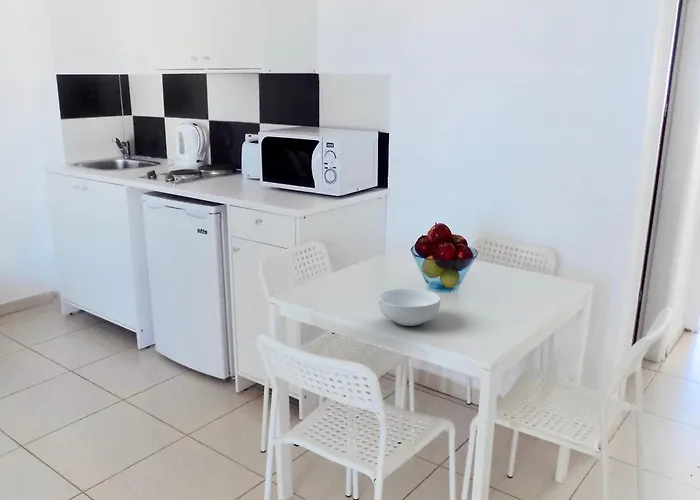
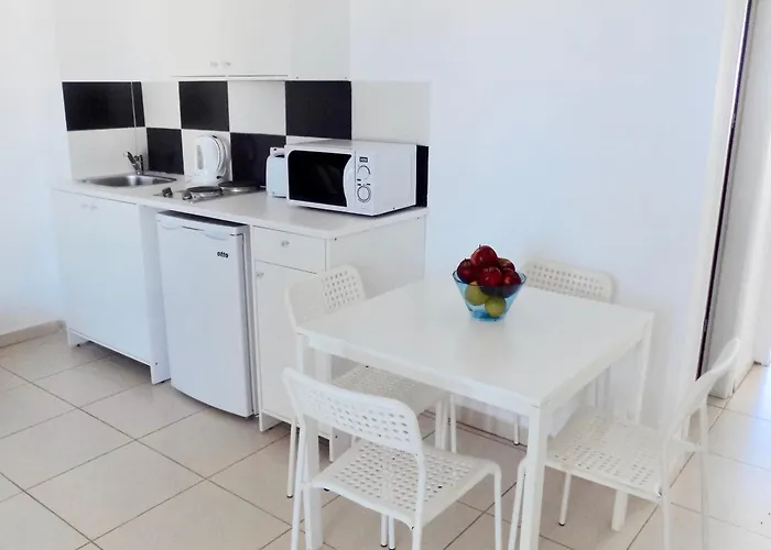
- cereal bowl (408, 308)
